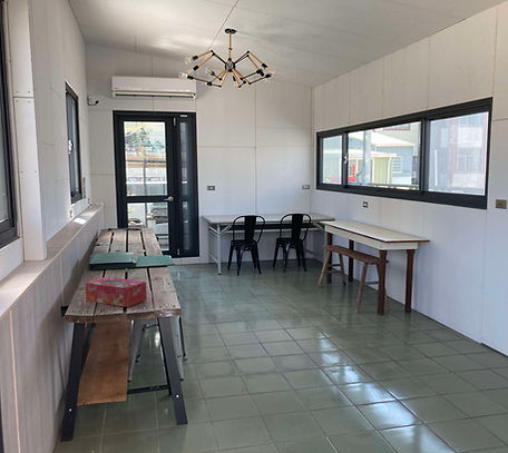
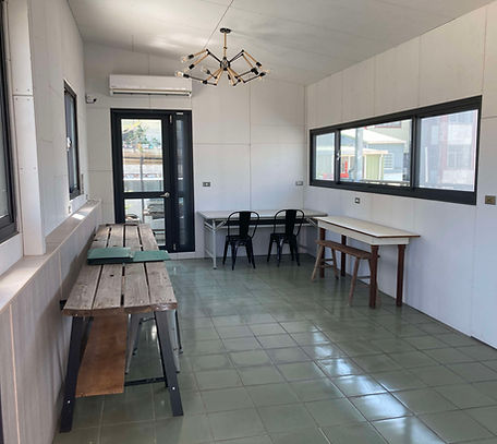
- tissue box (116, 290)
